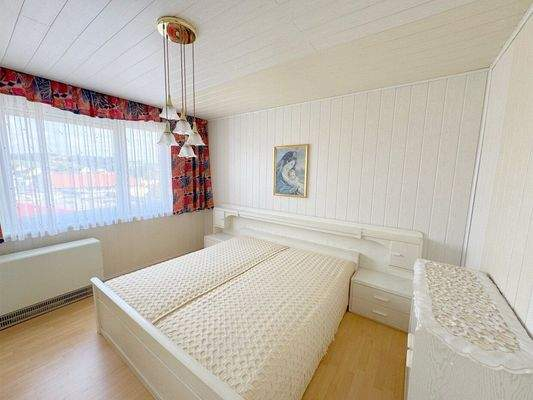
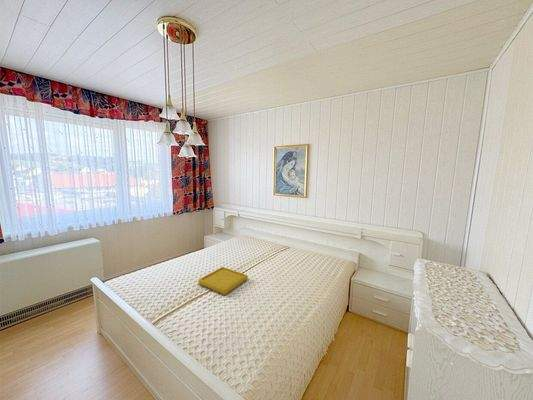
+ serving tray (223, 279)
